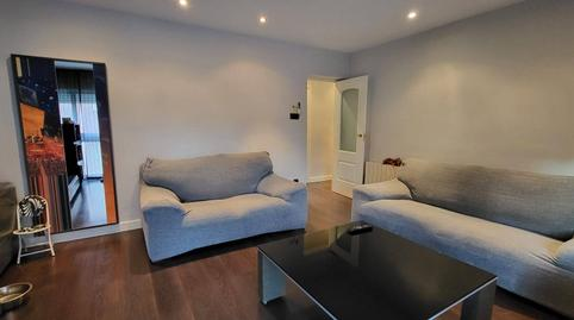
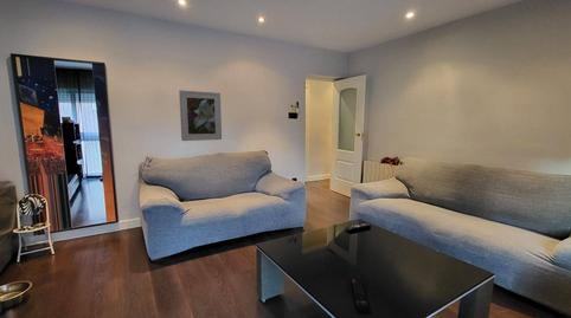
+ remote control (359, 294)
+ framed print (201, 116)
